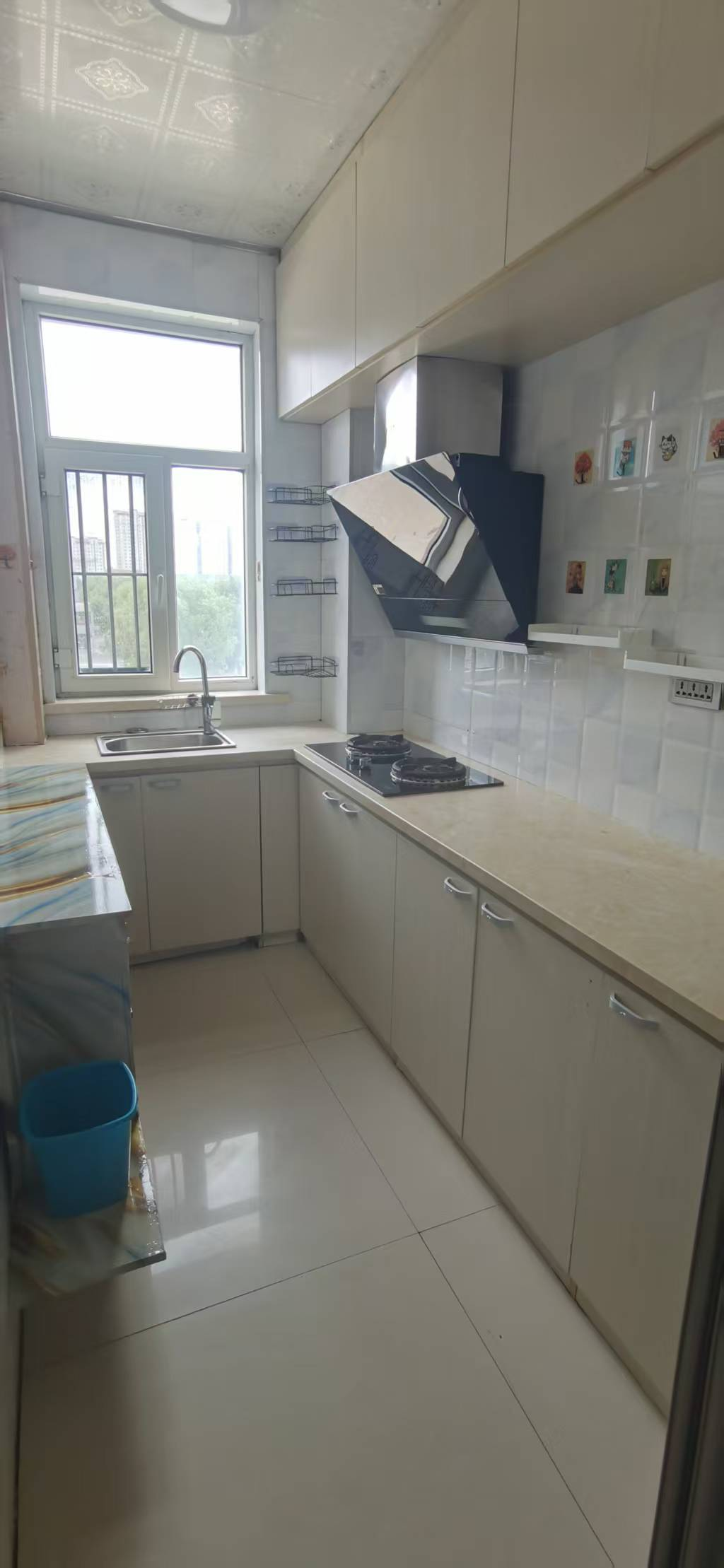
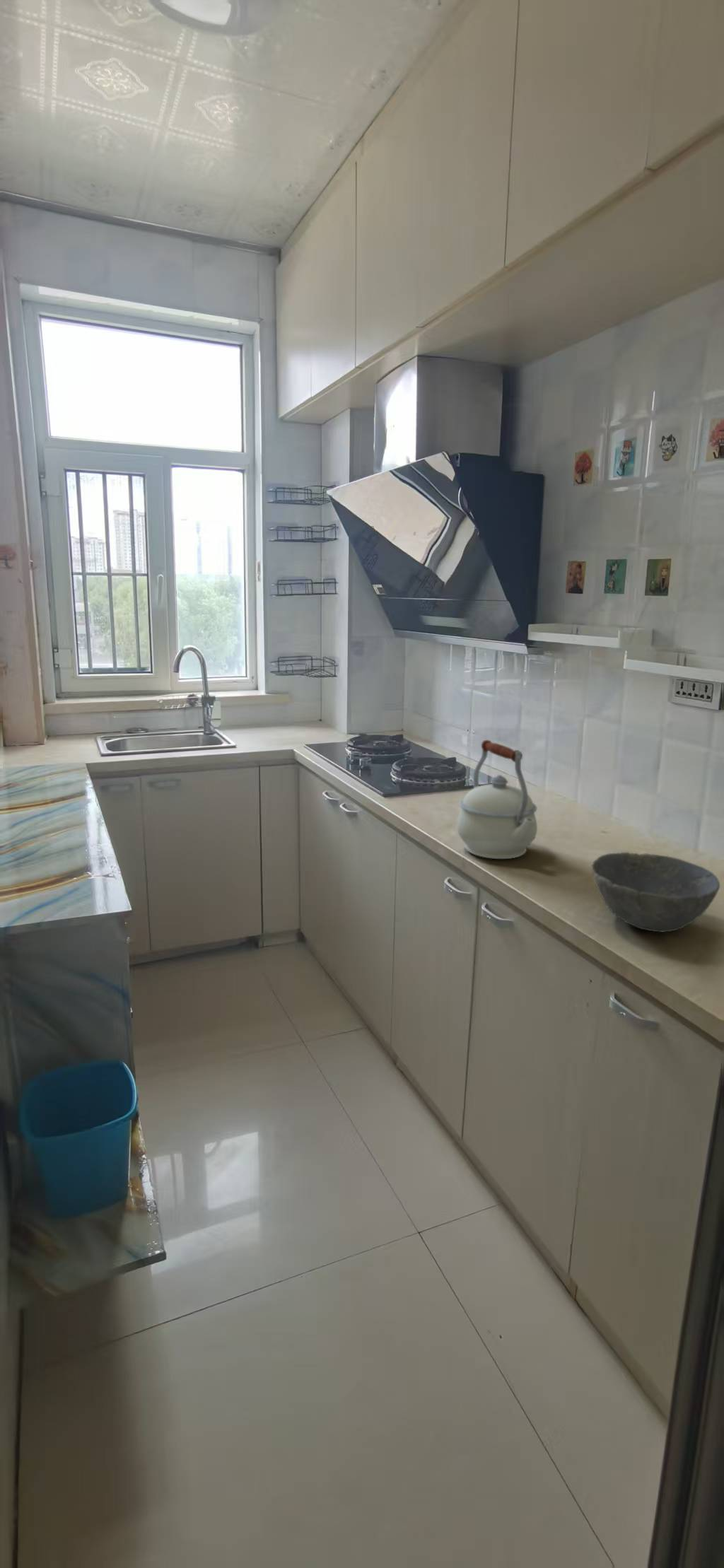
+ bowl (652, 897)
+ kettle (501, 800)
